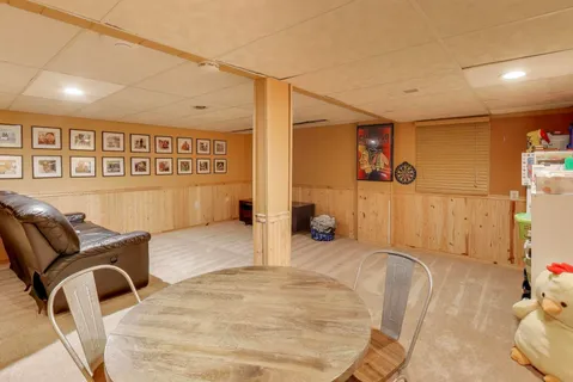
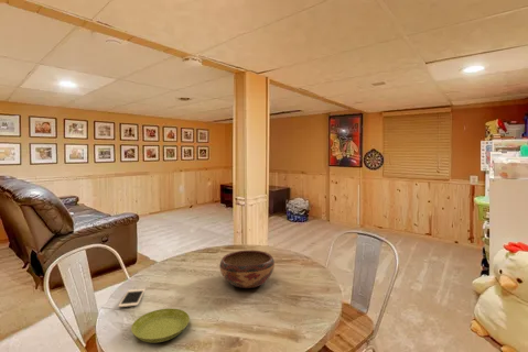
+ decorative bowl (247, 270)
+ saucer (161, 326)
+ cell phone (132, 297)
